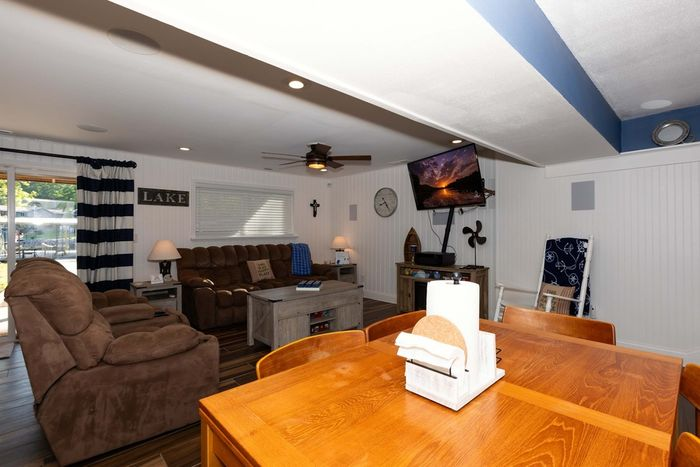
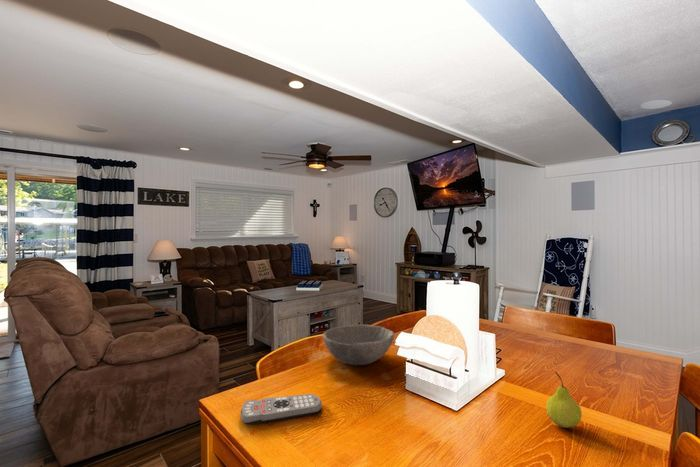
+ bowl (358, 345)
+ remote control (282, 407)
+ fruit (563, 399)
